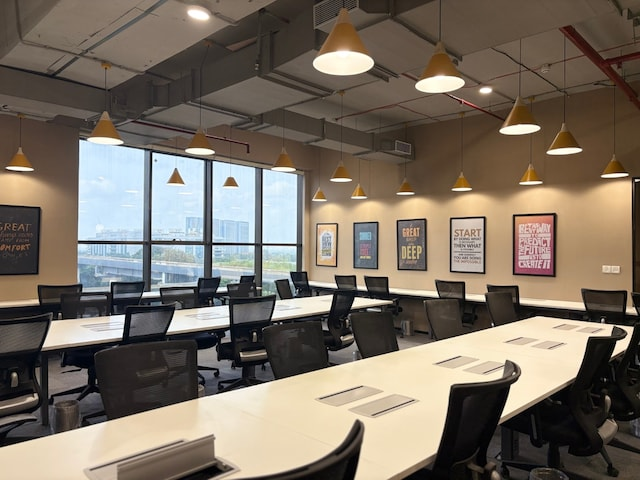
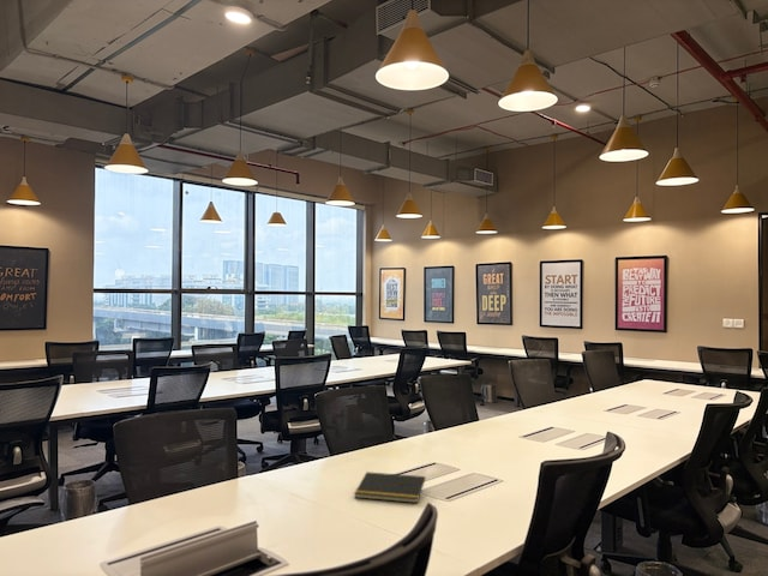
+ notepad (390, 486)
